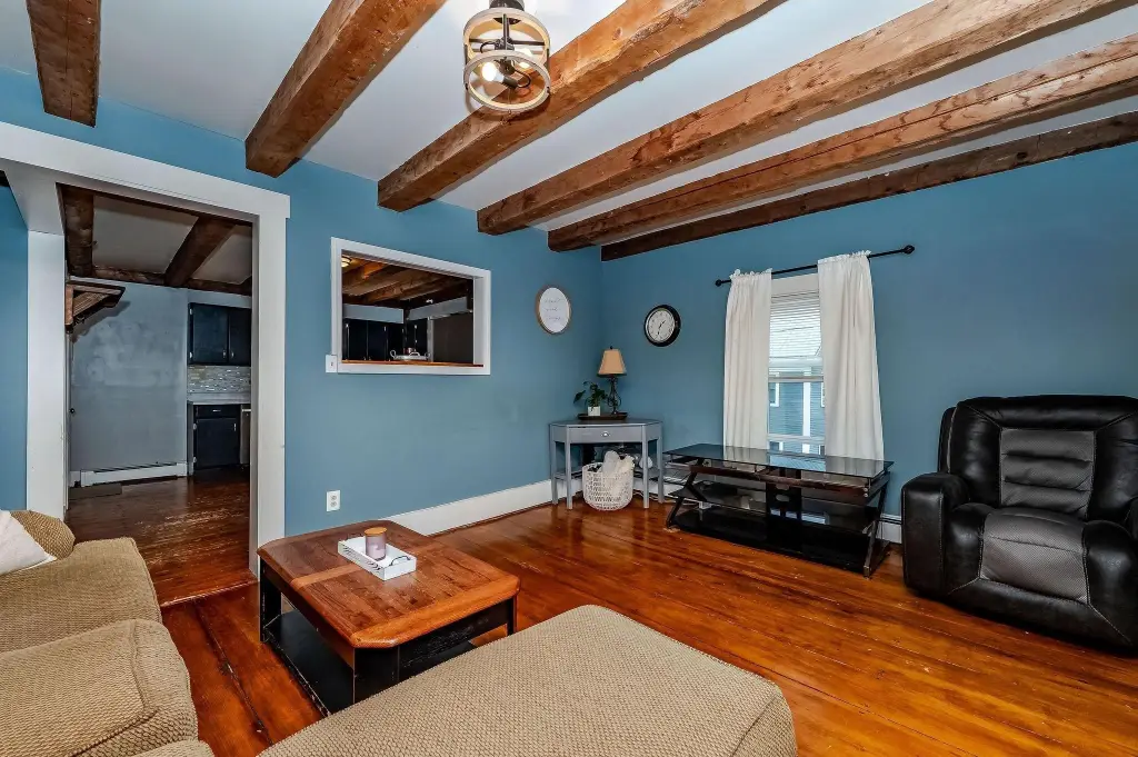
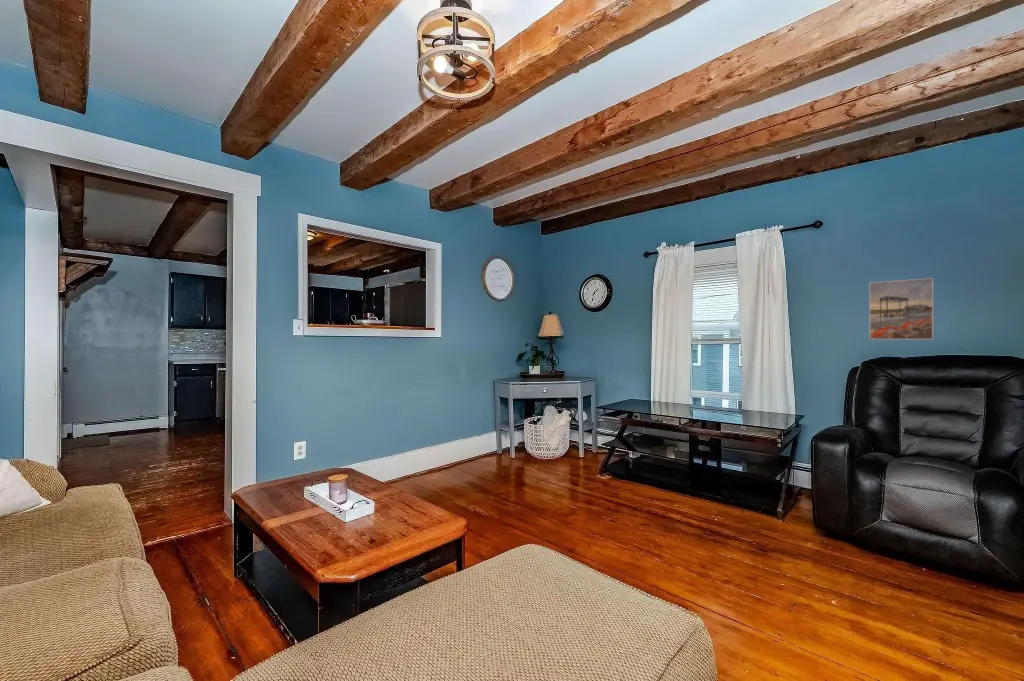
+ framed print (900, 310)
